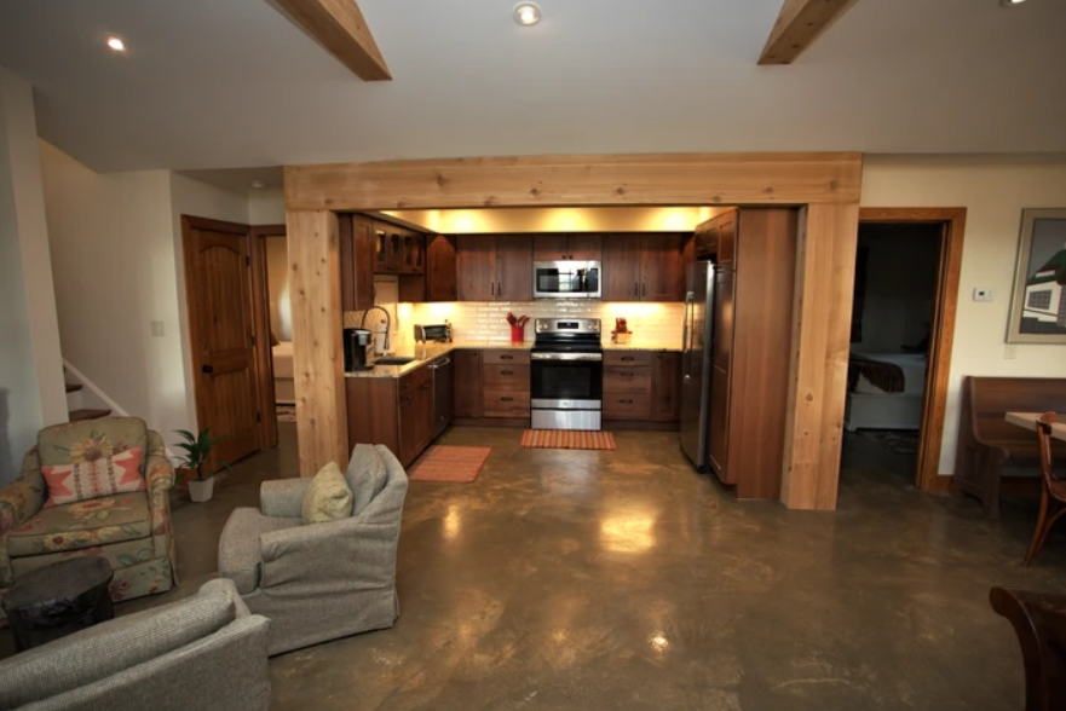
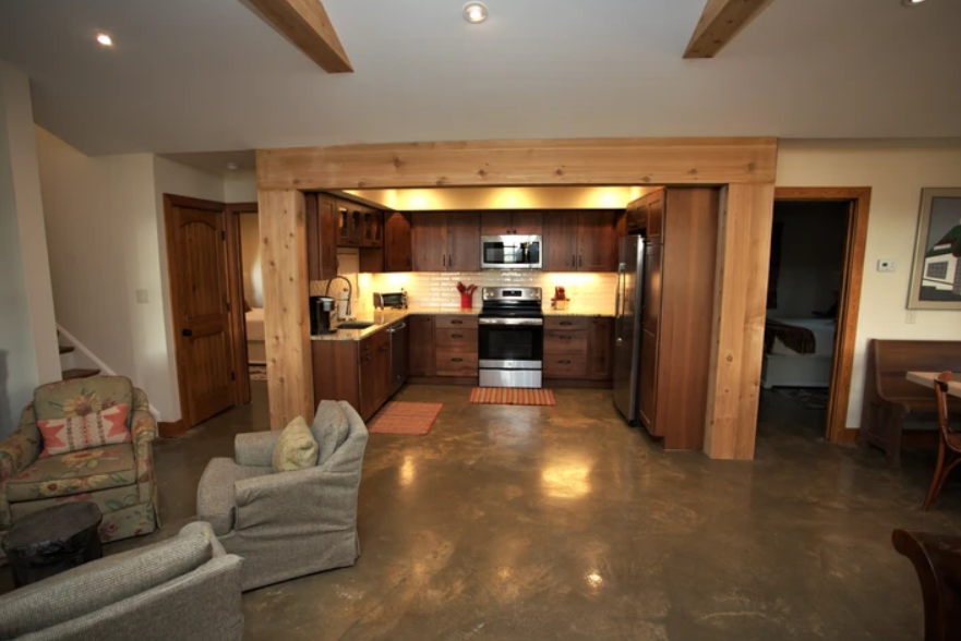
- indoor plant (196, 461)
